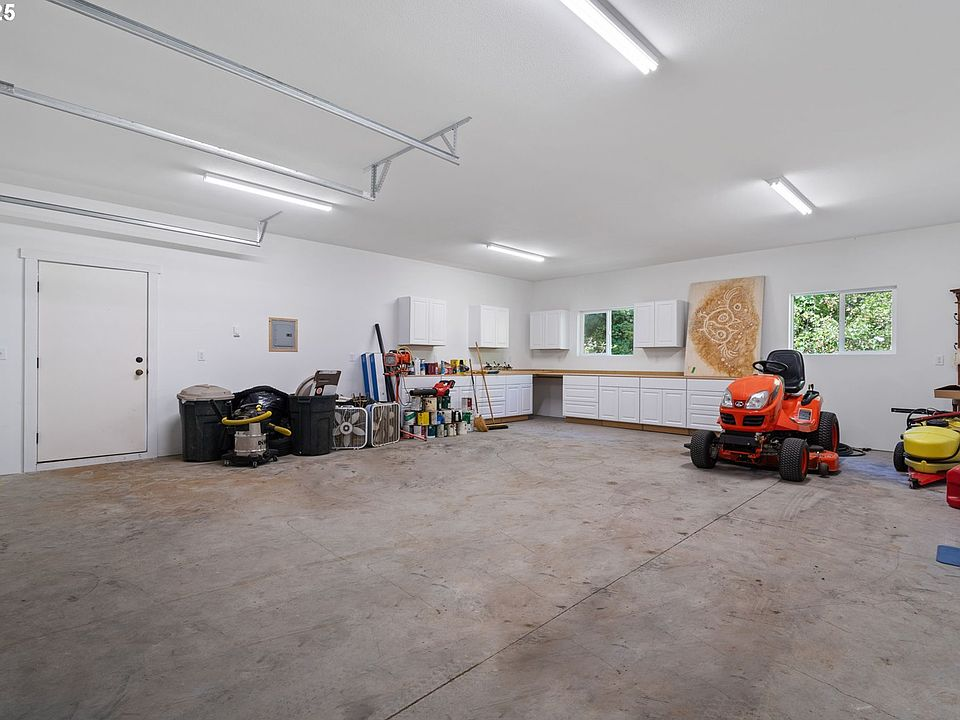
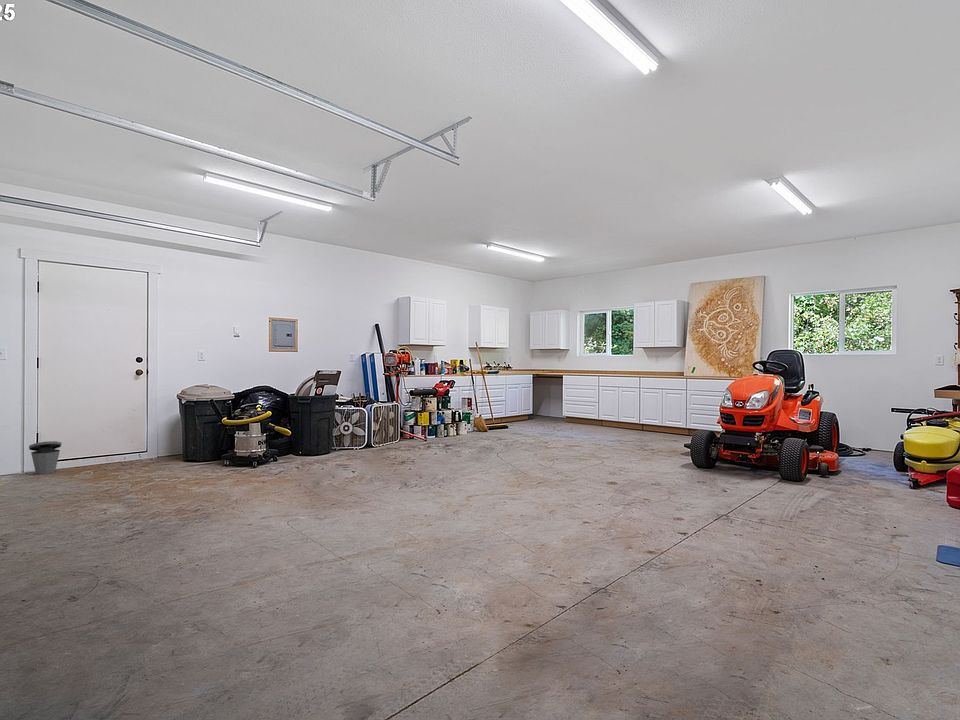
+ trash can (45, 456)
